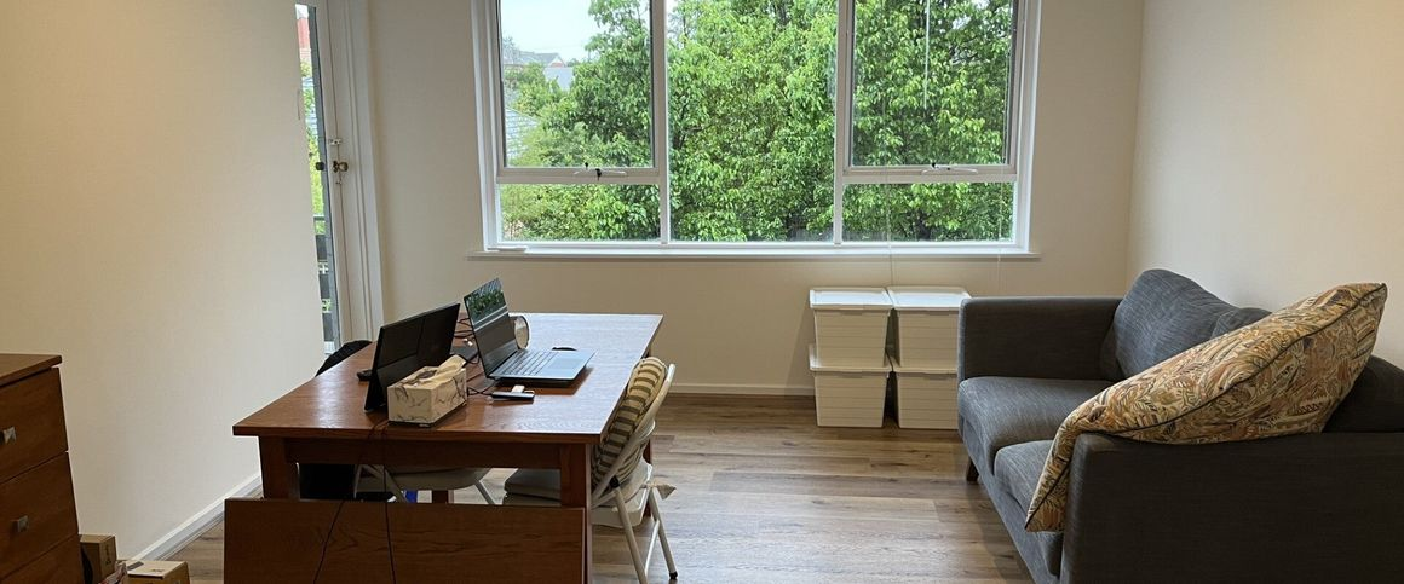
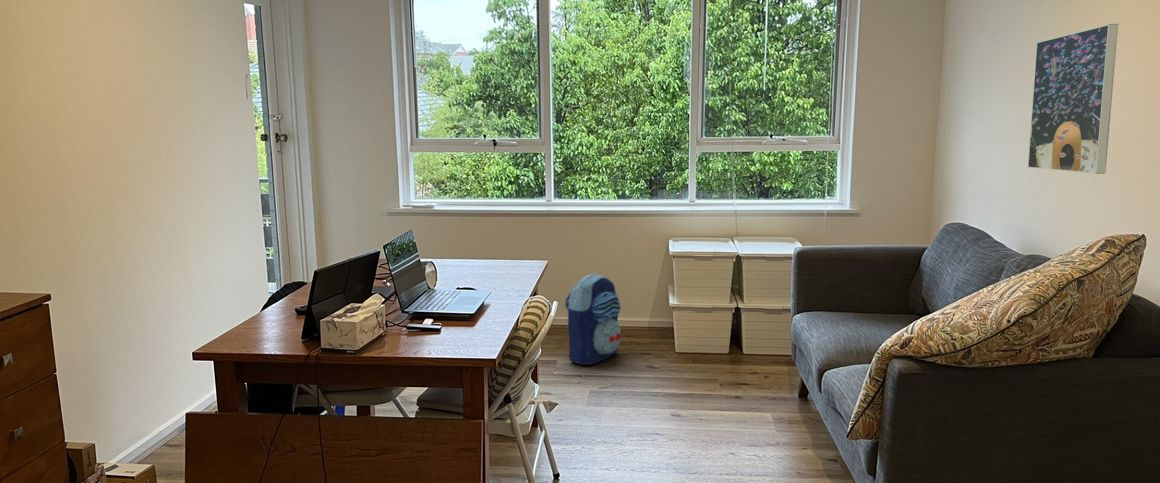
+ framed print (1068, 102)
+ backpack (593, 316)
